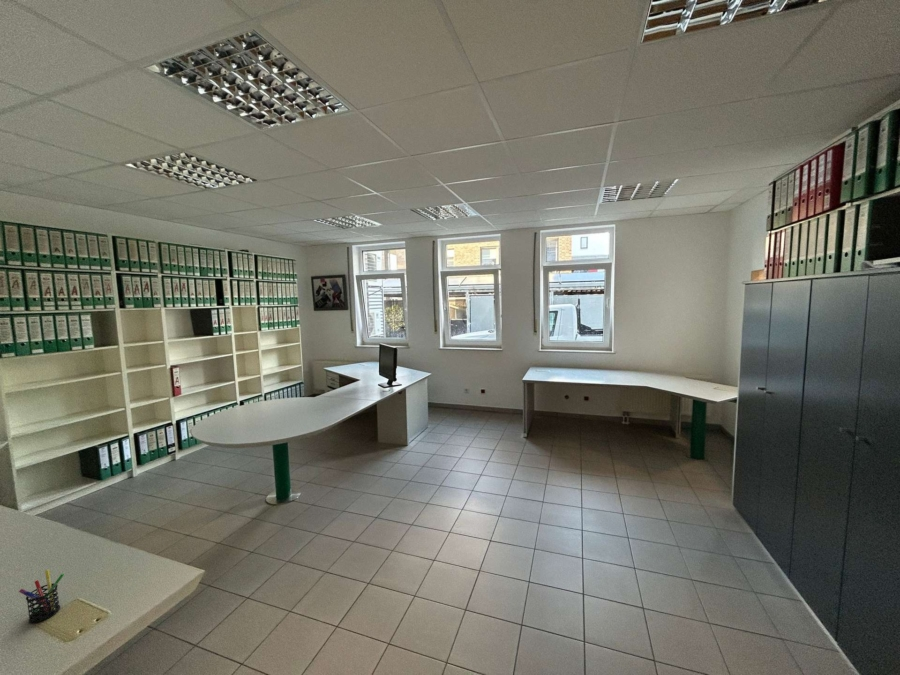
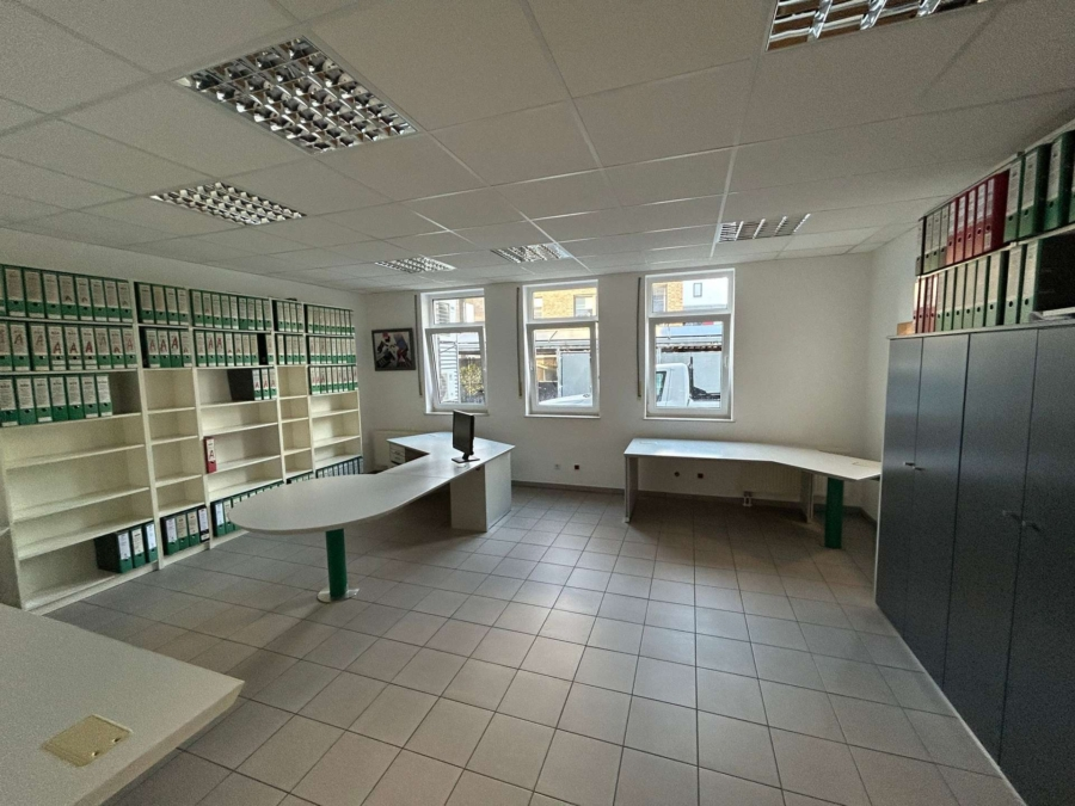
- pen holder (45, 594)
